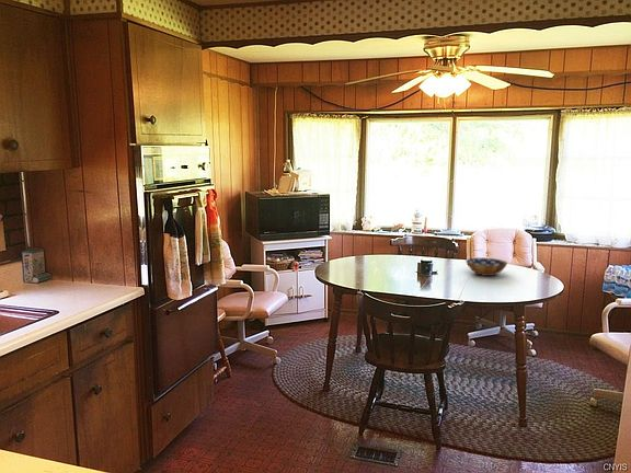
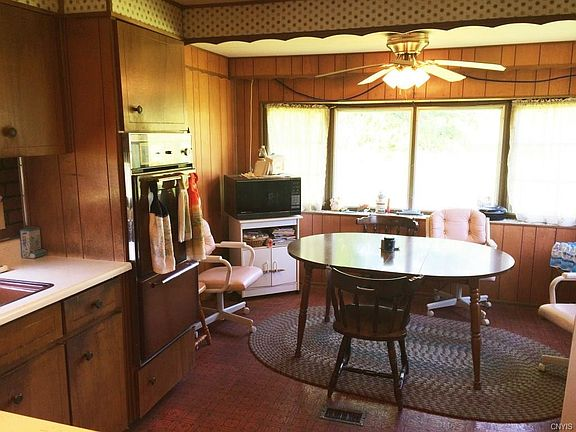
- bowl (485, 267)
